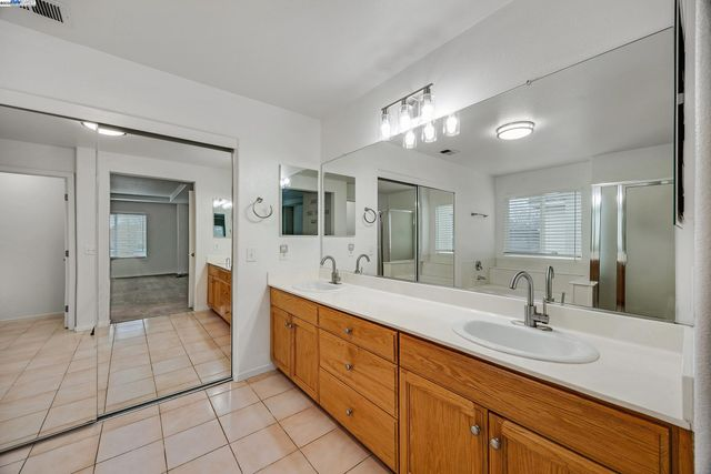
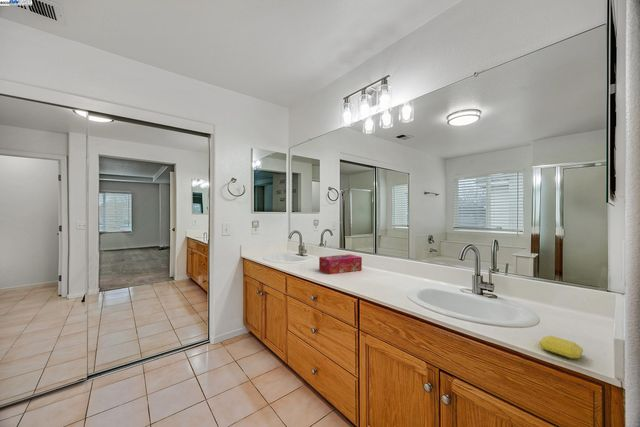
+ soap bar (560, 346)
+ tissue box (340, 263)
